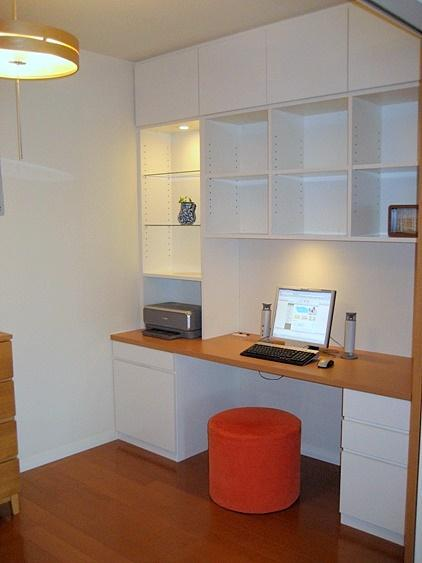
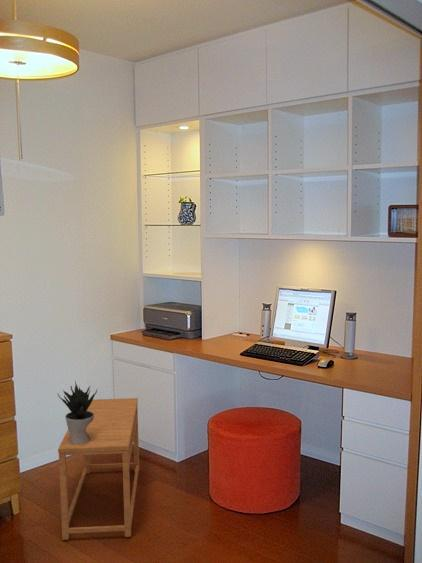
+ side table (104, 464)
+ potted plant (78, 410)
